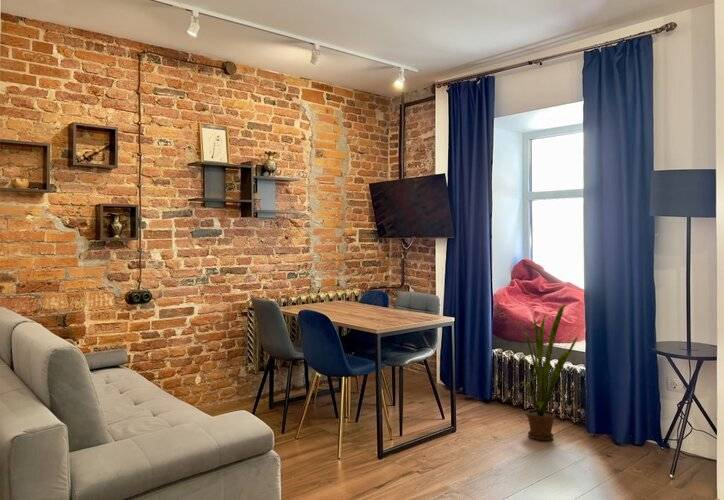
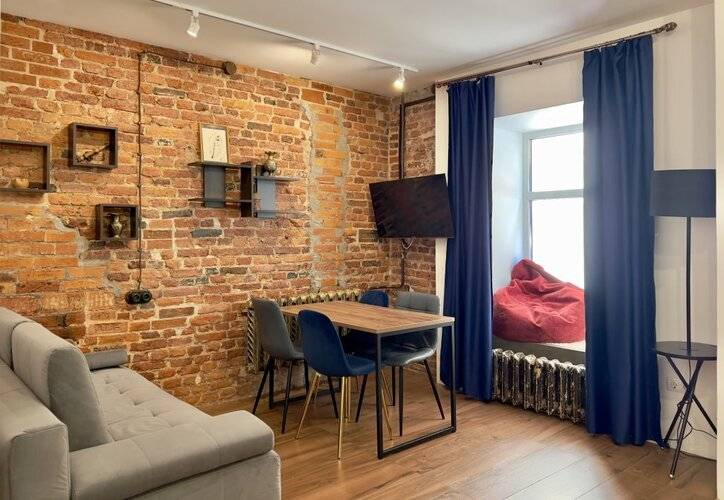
- house plant (541, 370)
